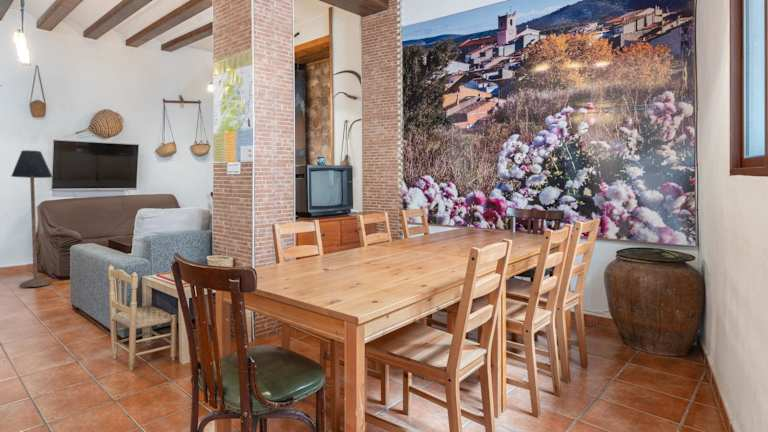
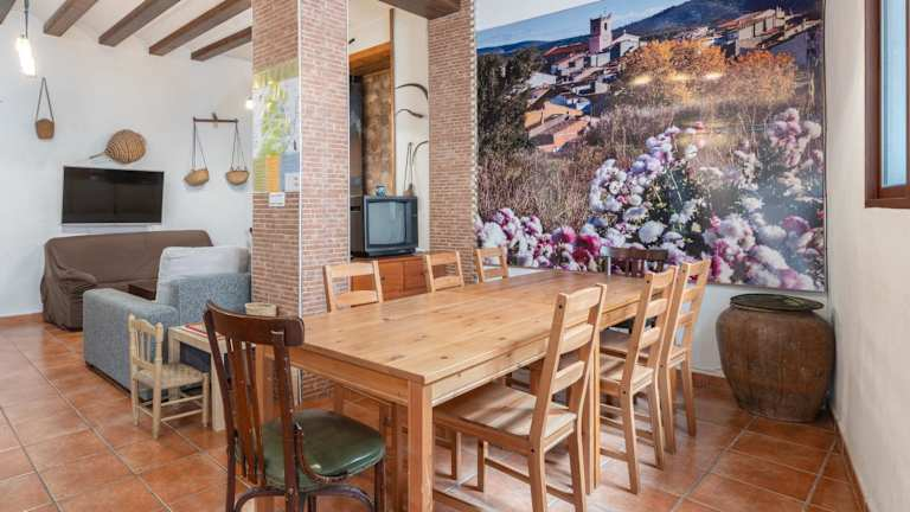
- floor lamp (33, 218)
